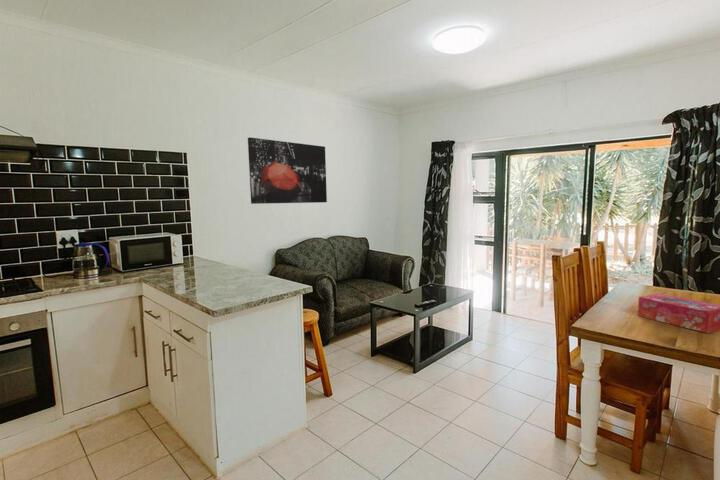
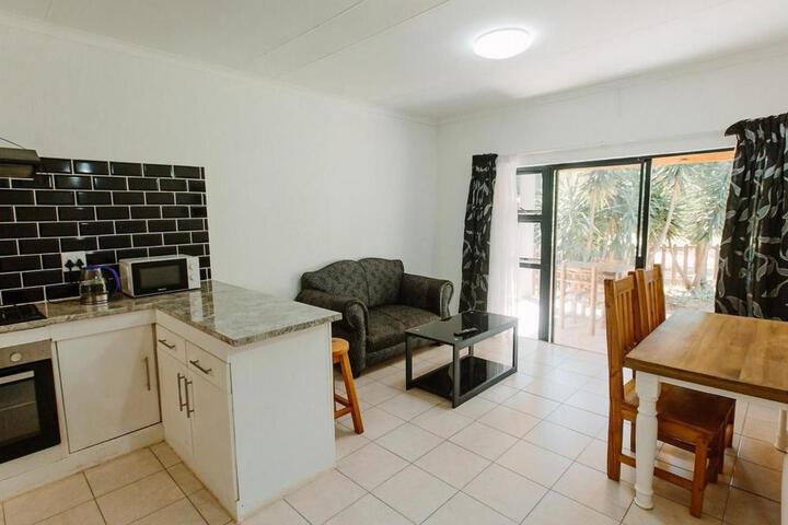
- wall art (290, 173)
- tissue box (680, 311)
